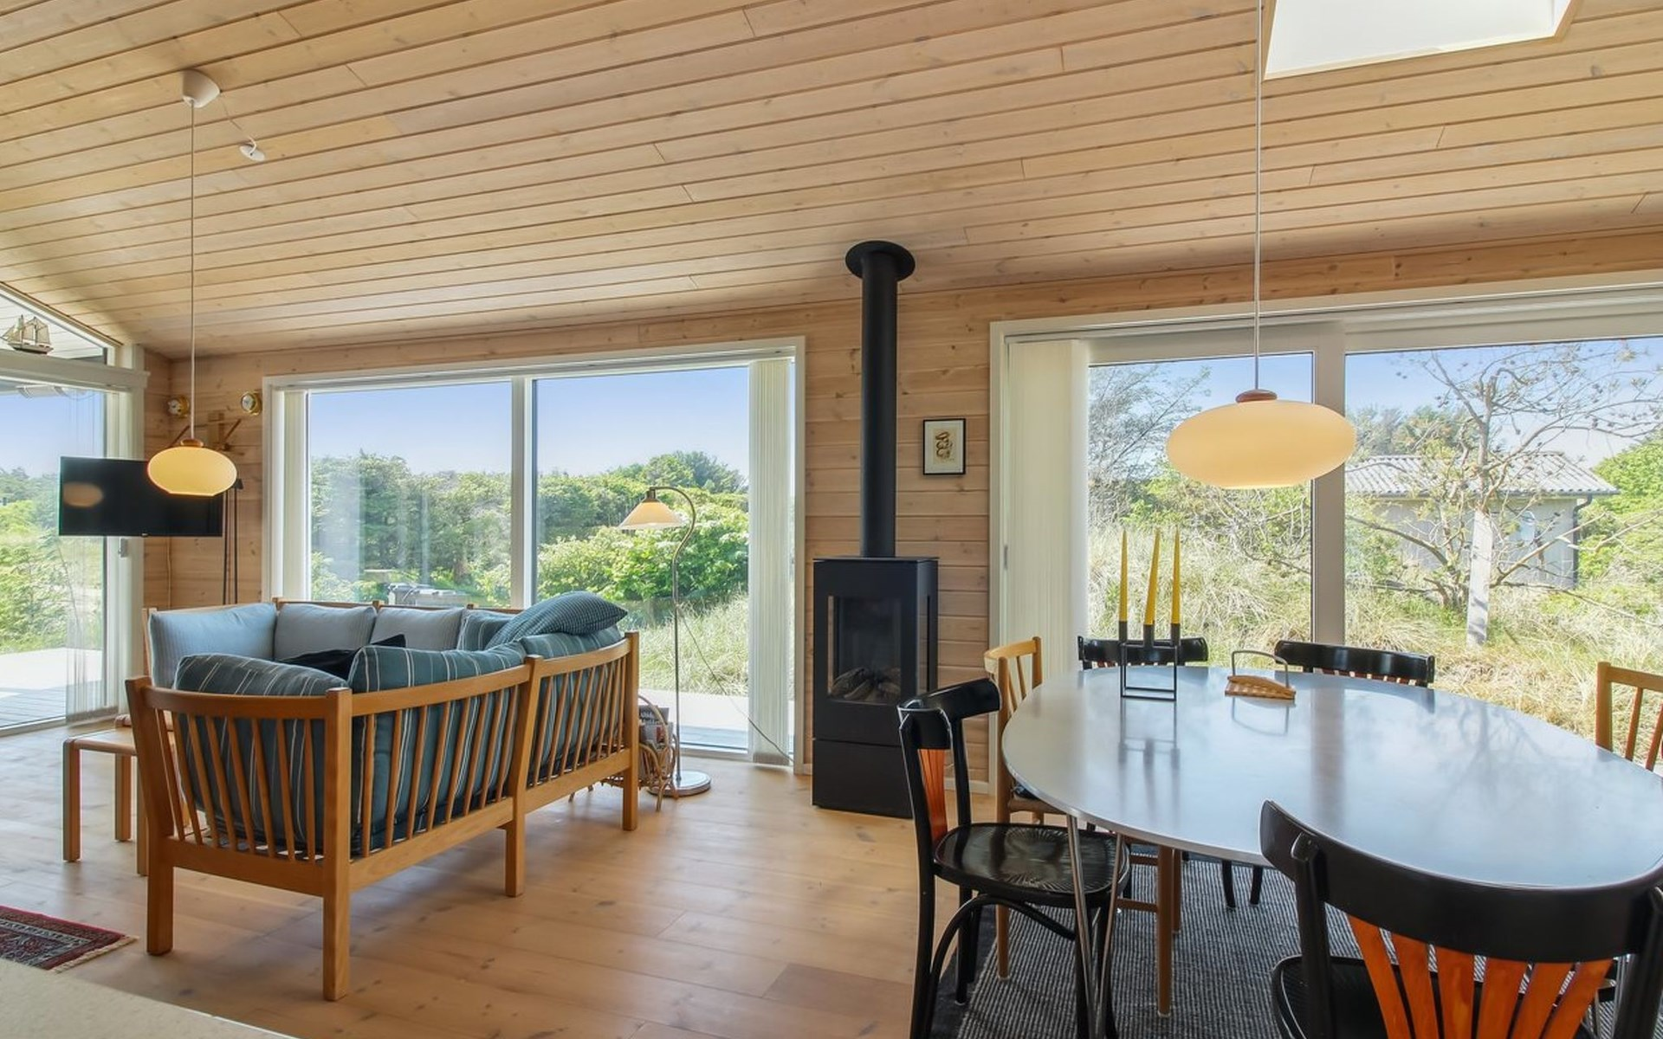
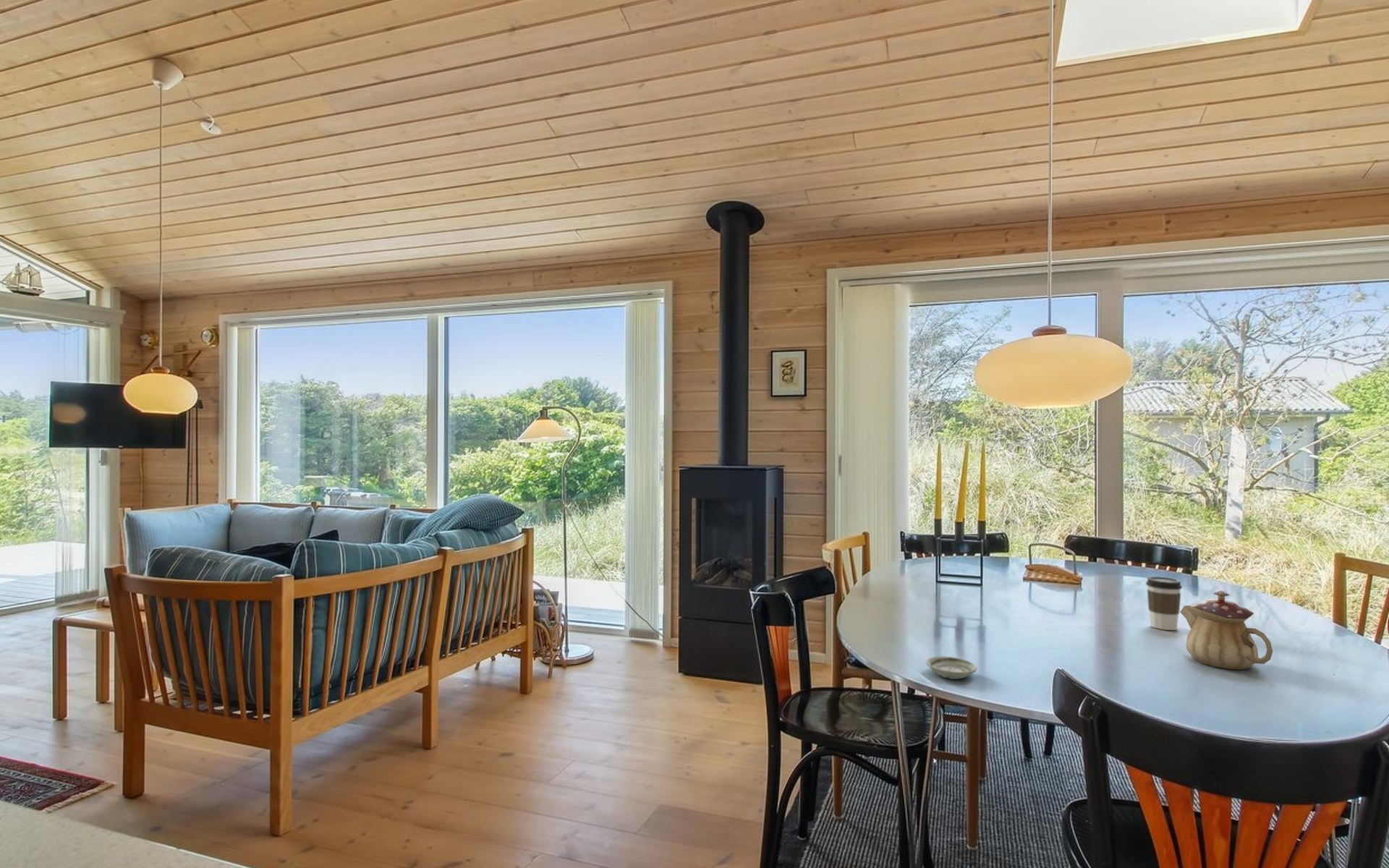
+ teapot (1225, 627)
+ coffee cup (1163, 603)
+ saucer (951, 669)
